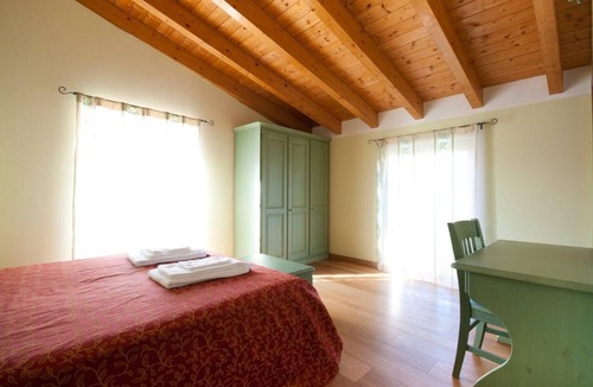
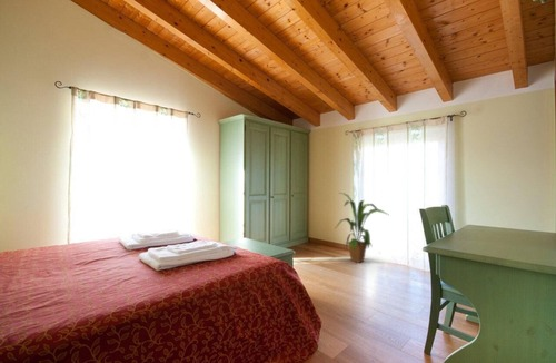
+ house plant (363, 227)
